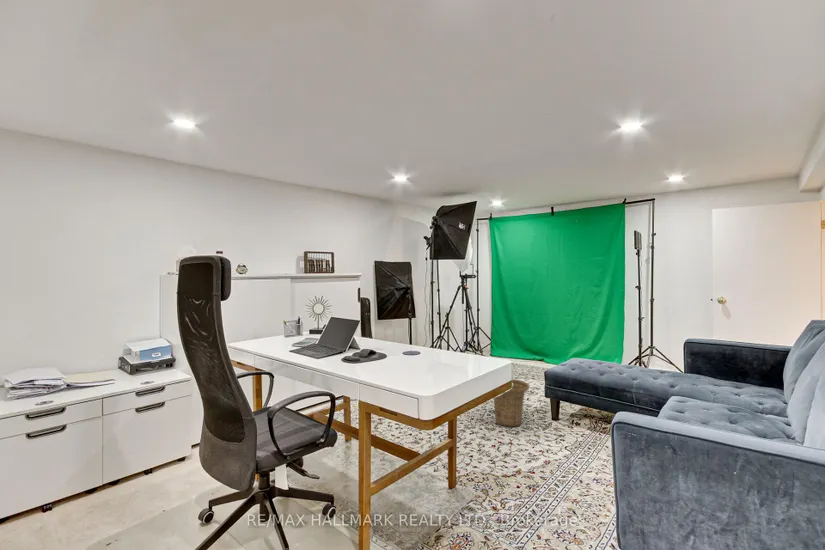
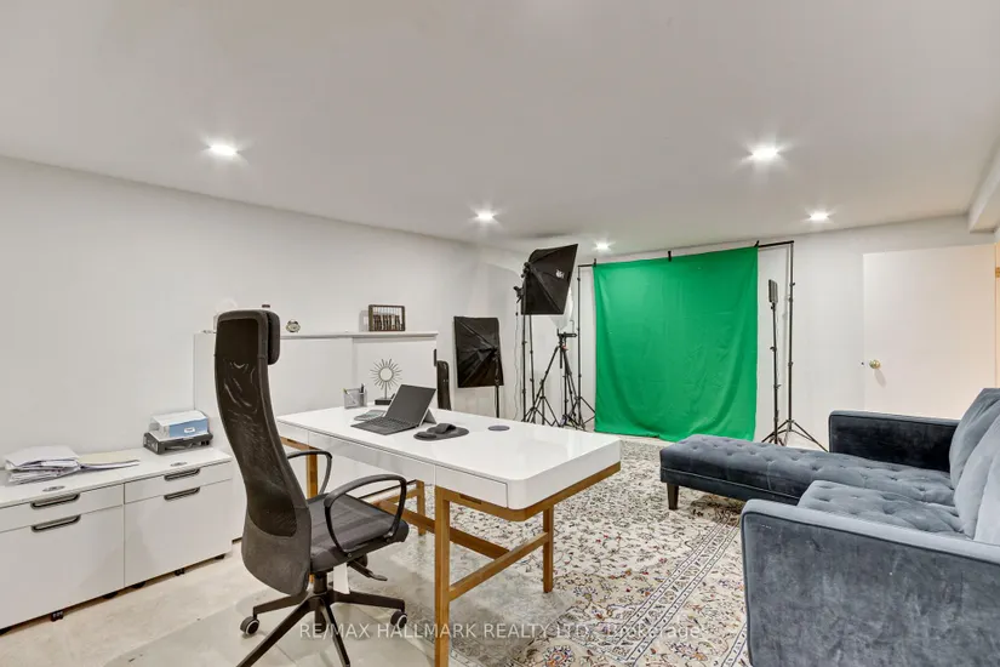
- basket (508, 402)
